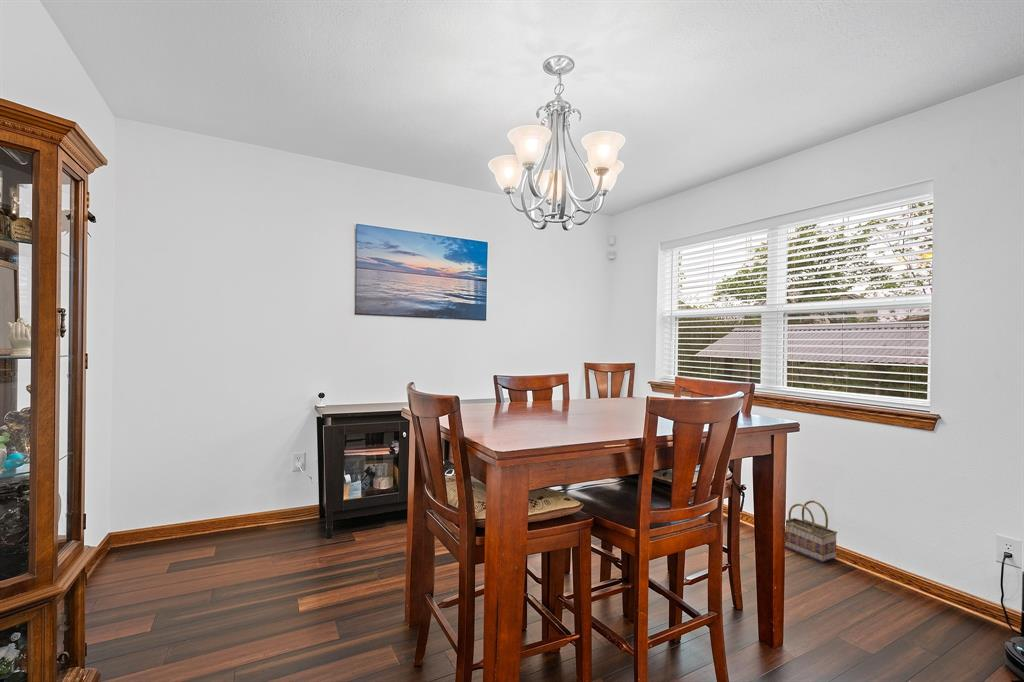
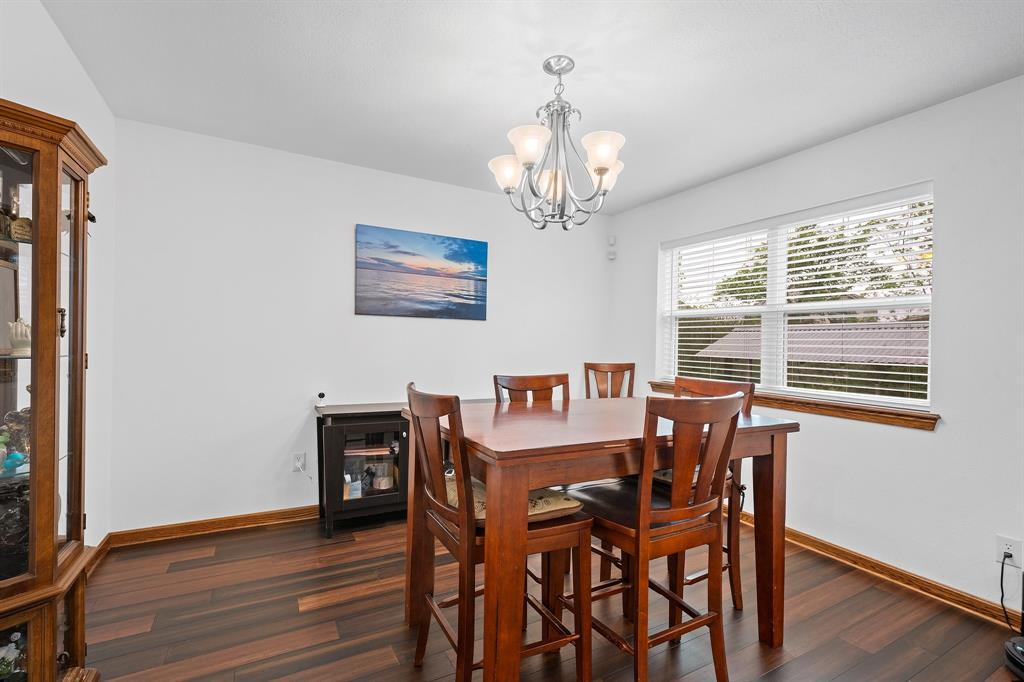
- basket (808, 527)
